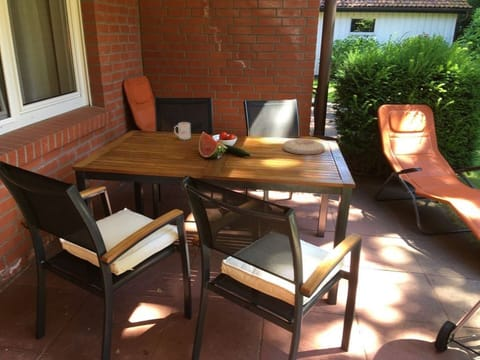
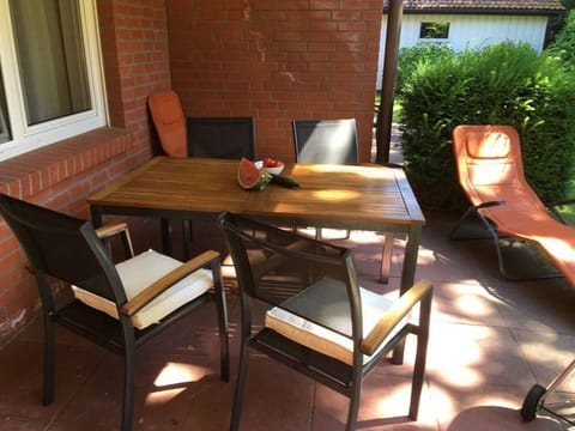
- plate (303, 144)
- mug (182, 130)
